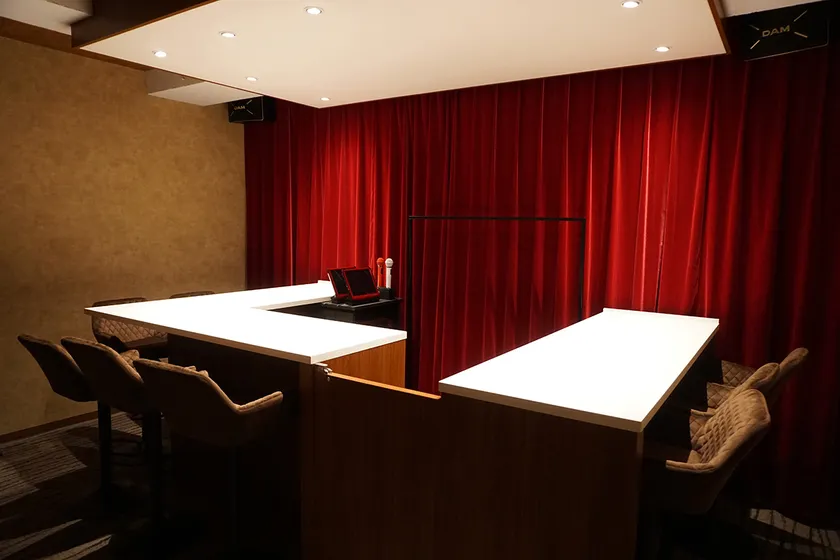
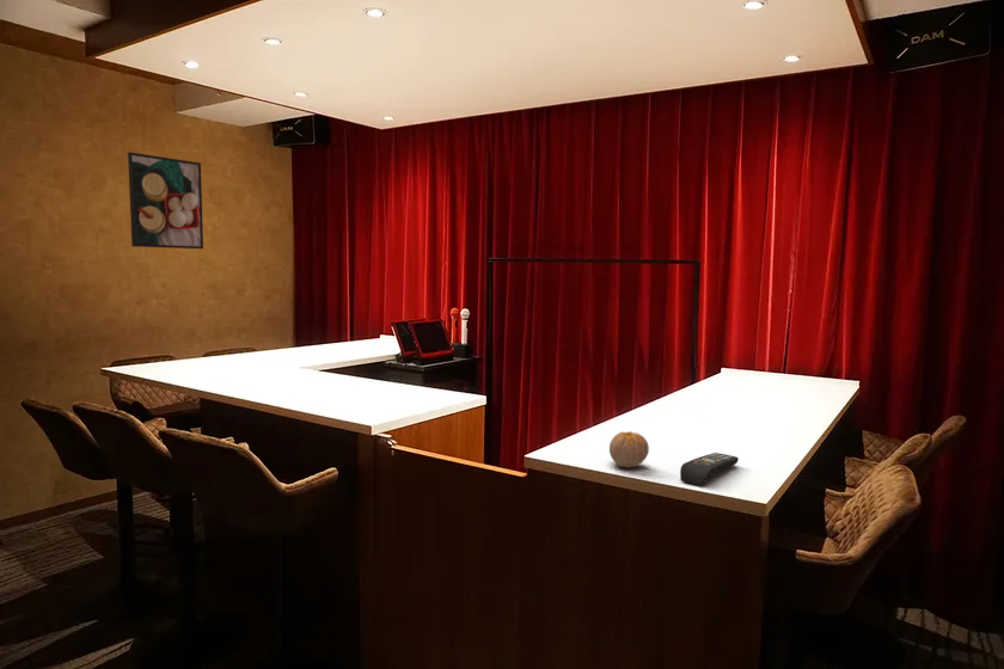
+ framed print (167, 203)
+ fruit (629, 449)
+ remote control (709, 465)
